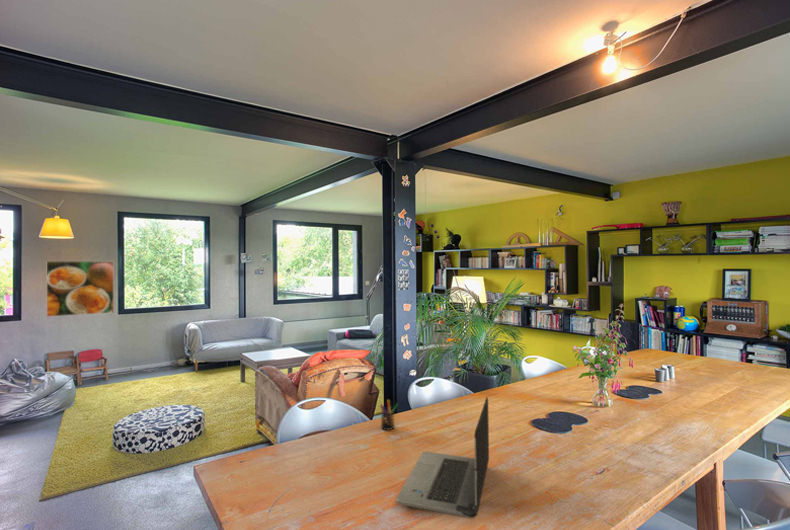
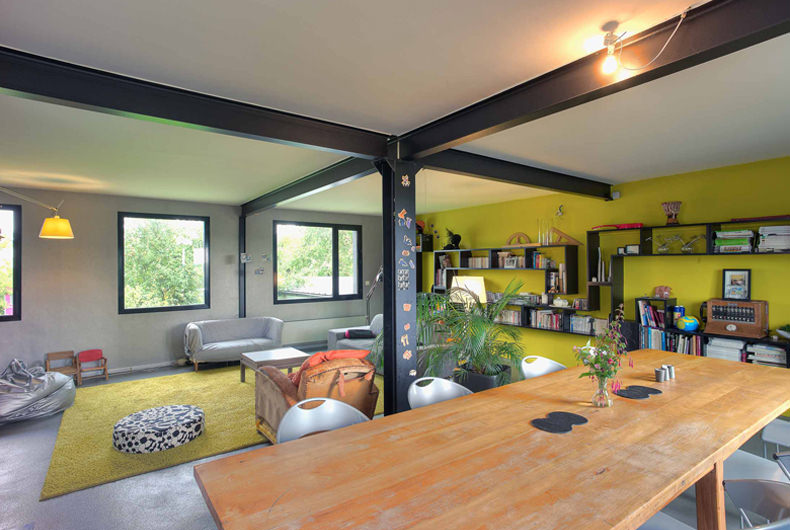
- laptop computer (446, 454)
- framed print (81, 287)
- pen holder (389, 413)
